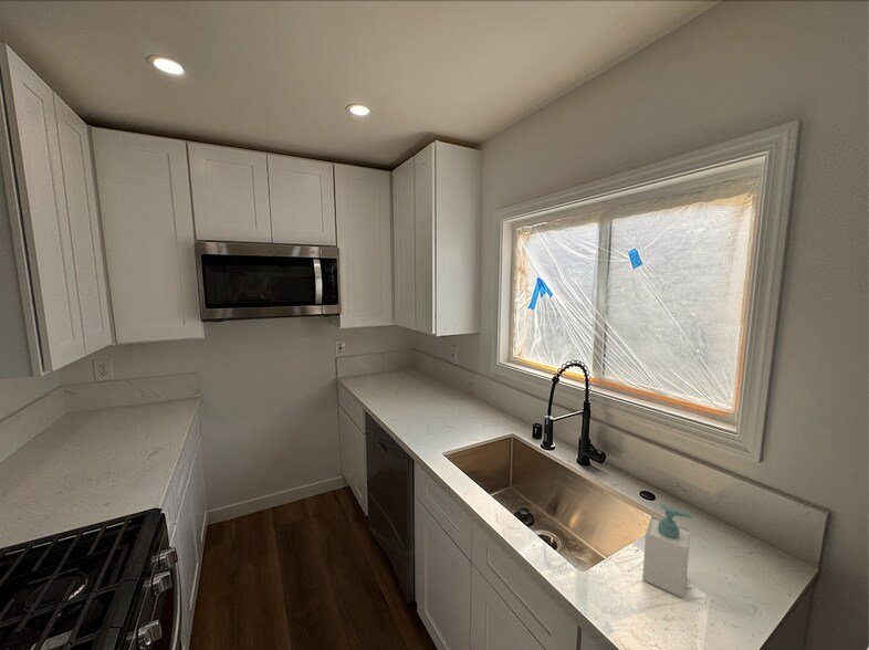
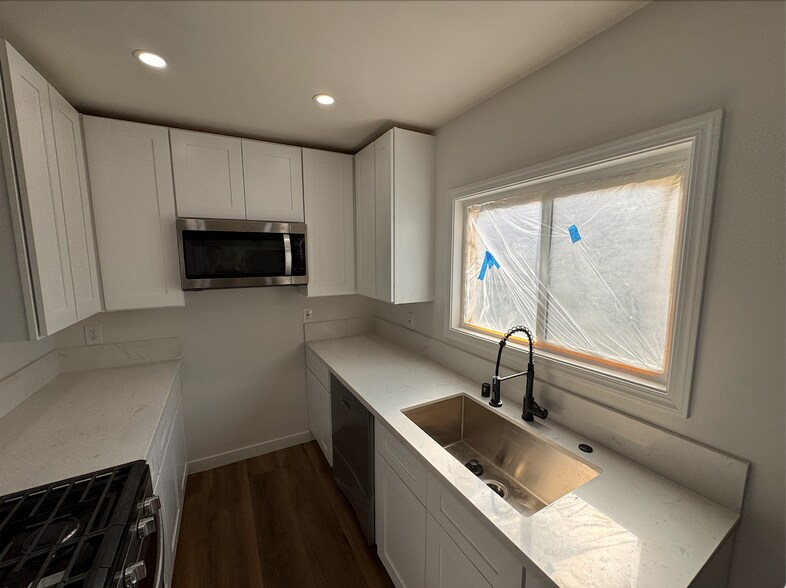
- soap bottle (668, 543)
